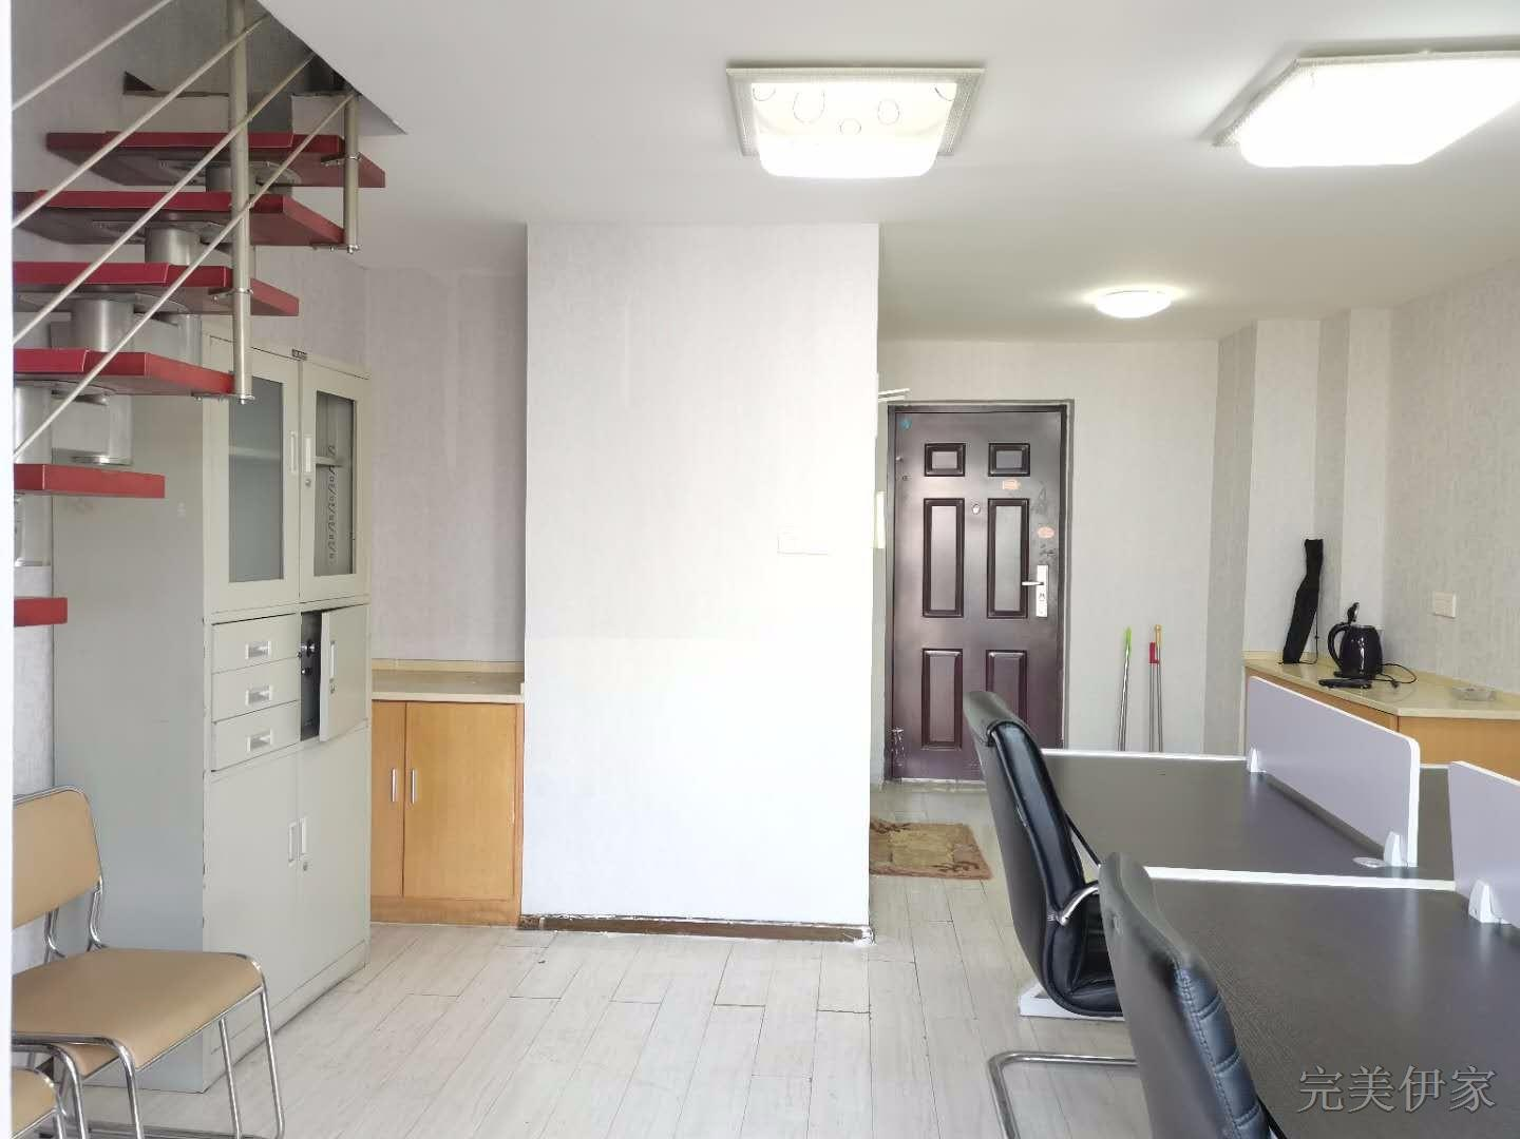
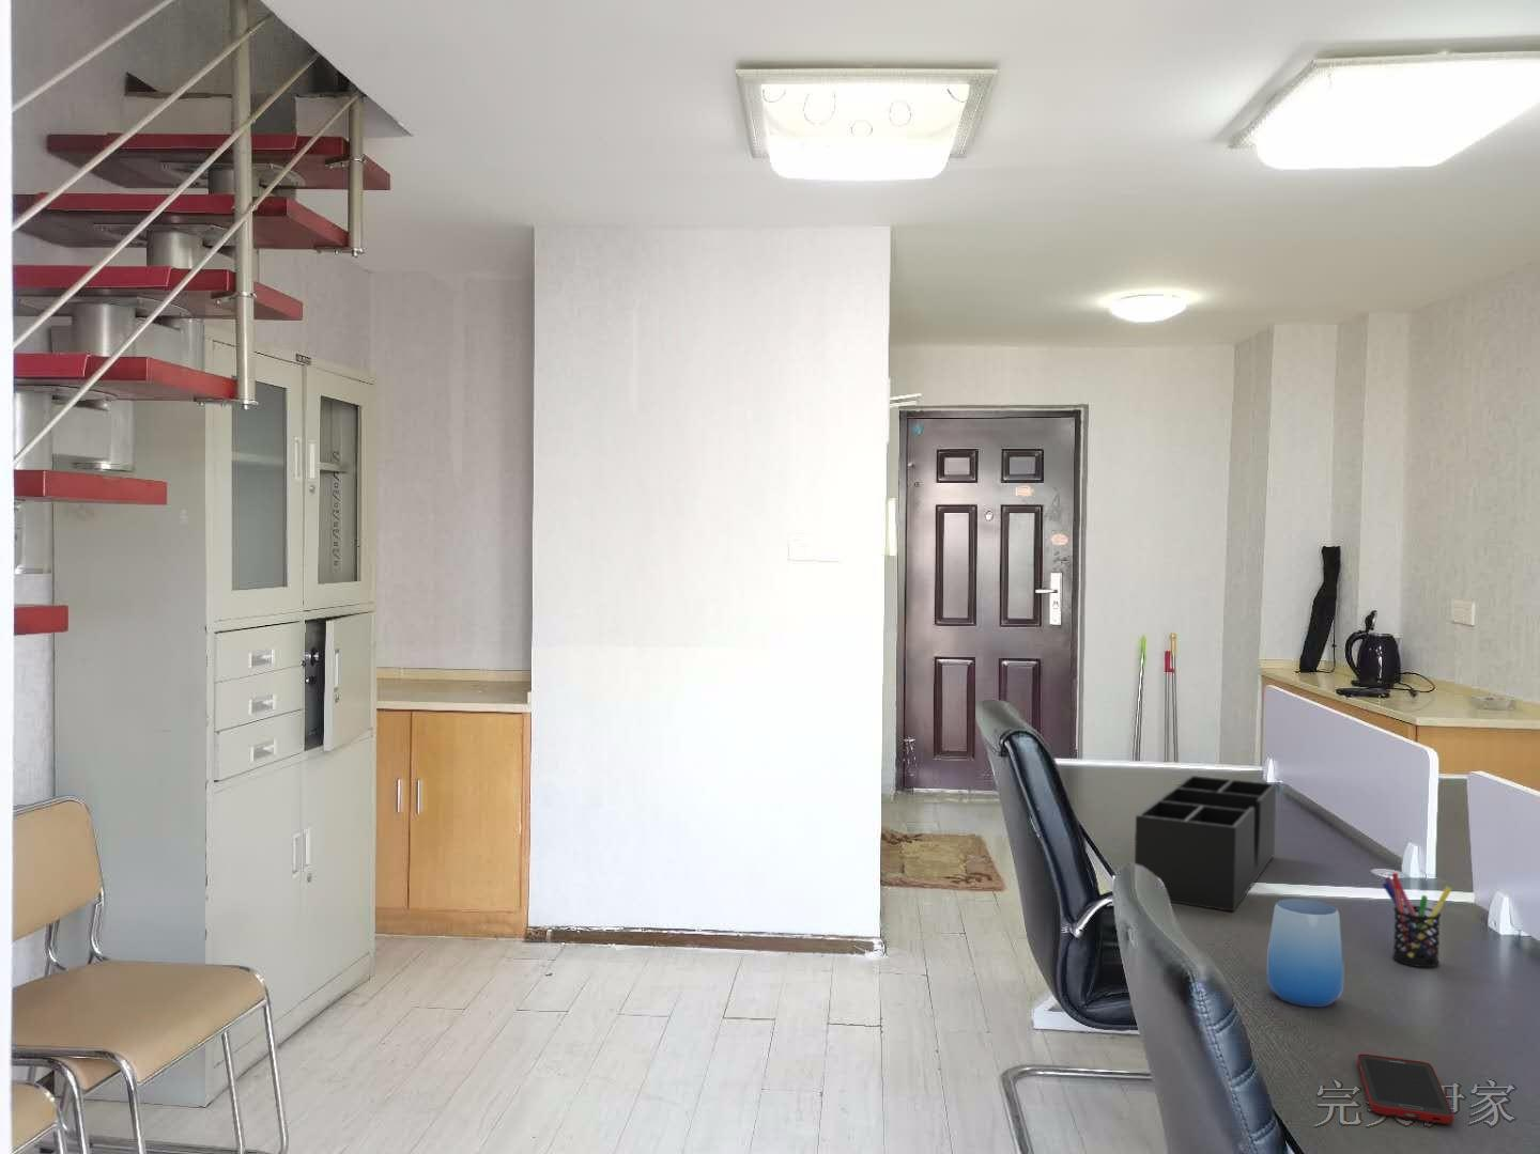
+ pen holder (1415, 918)
+ cup (1305, 952)
+ desk organizer (1209, 835)
+ cell phone (1402, 1086)
